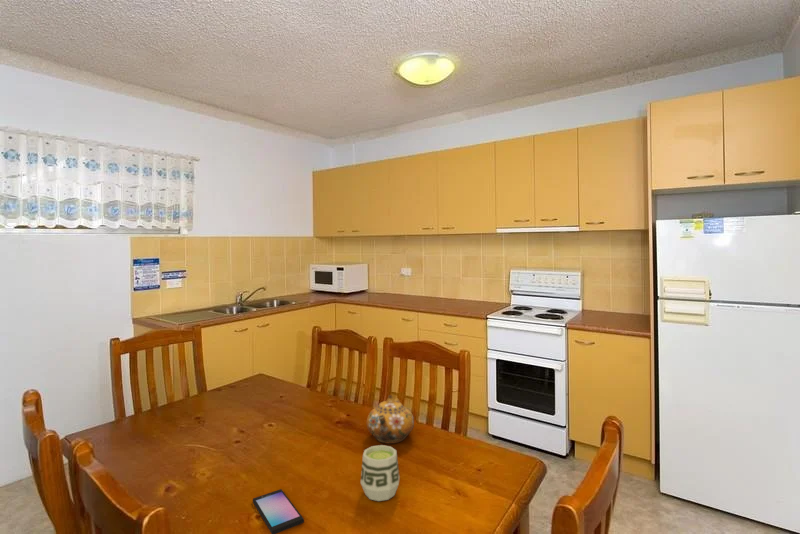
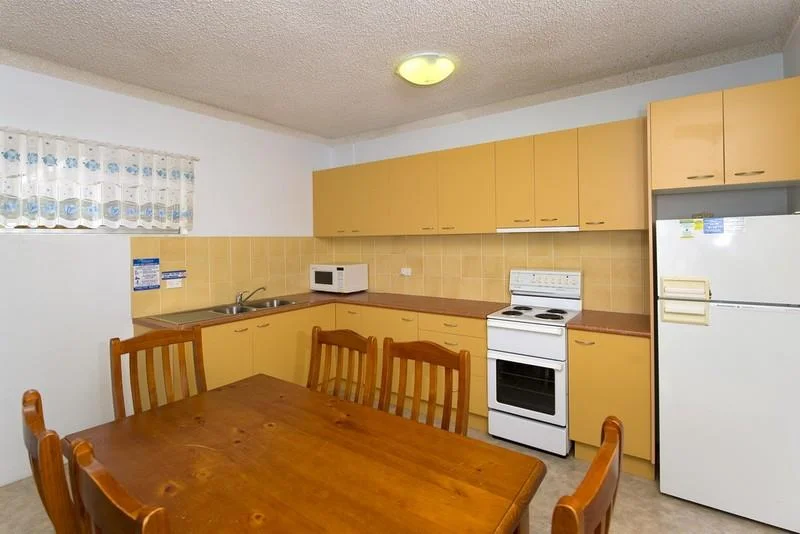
- cup (380, 472)
- teapot (390, 416)
- smartphone (277, 510)
